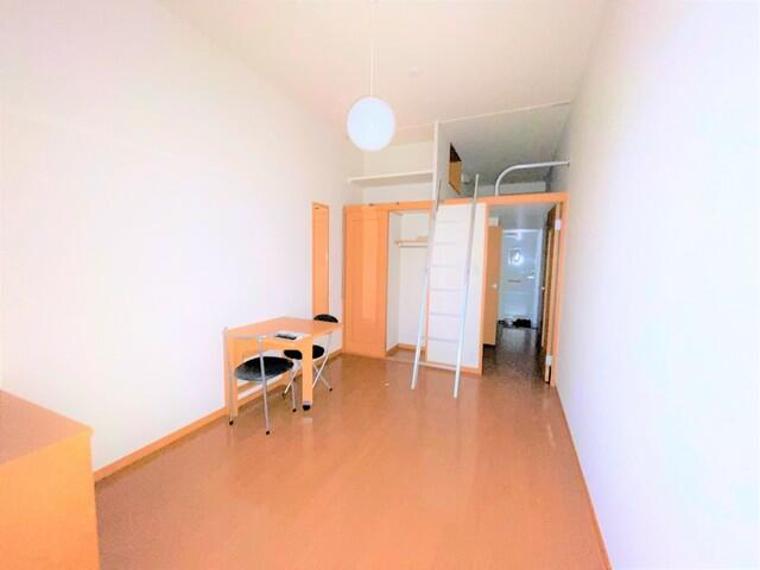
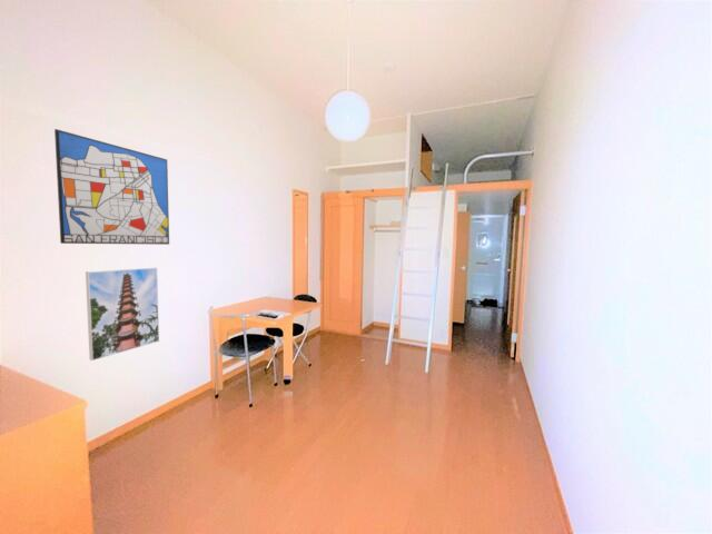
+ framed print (126, 309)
+ wall art (120, 196)
